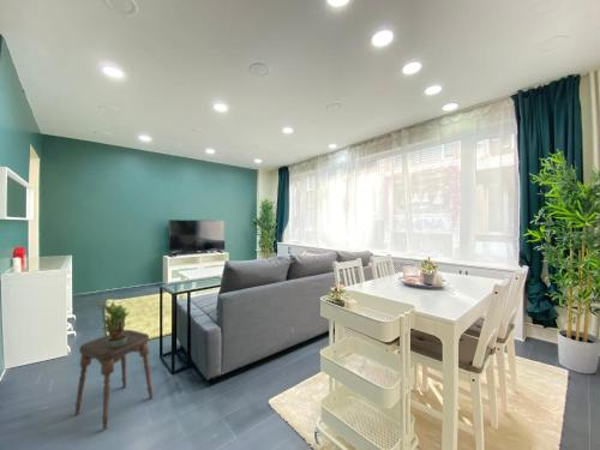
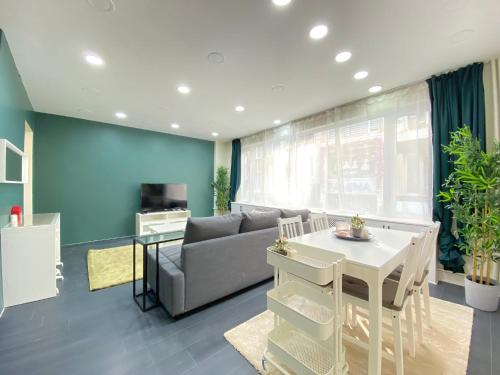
- potted plant (113, 322)
- stool (113, 371)
